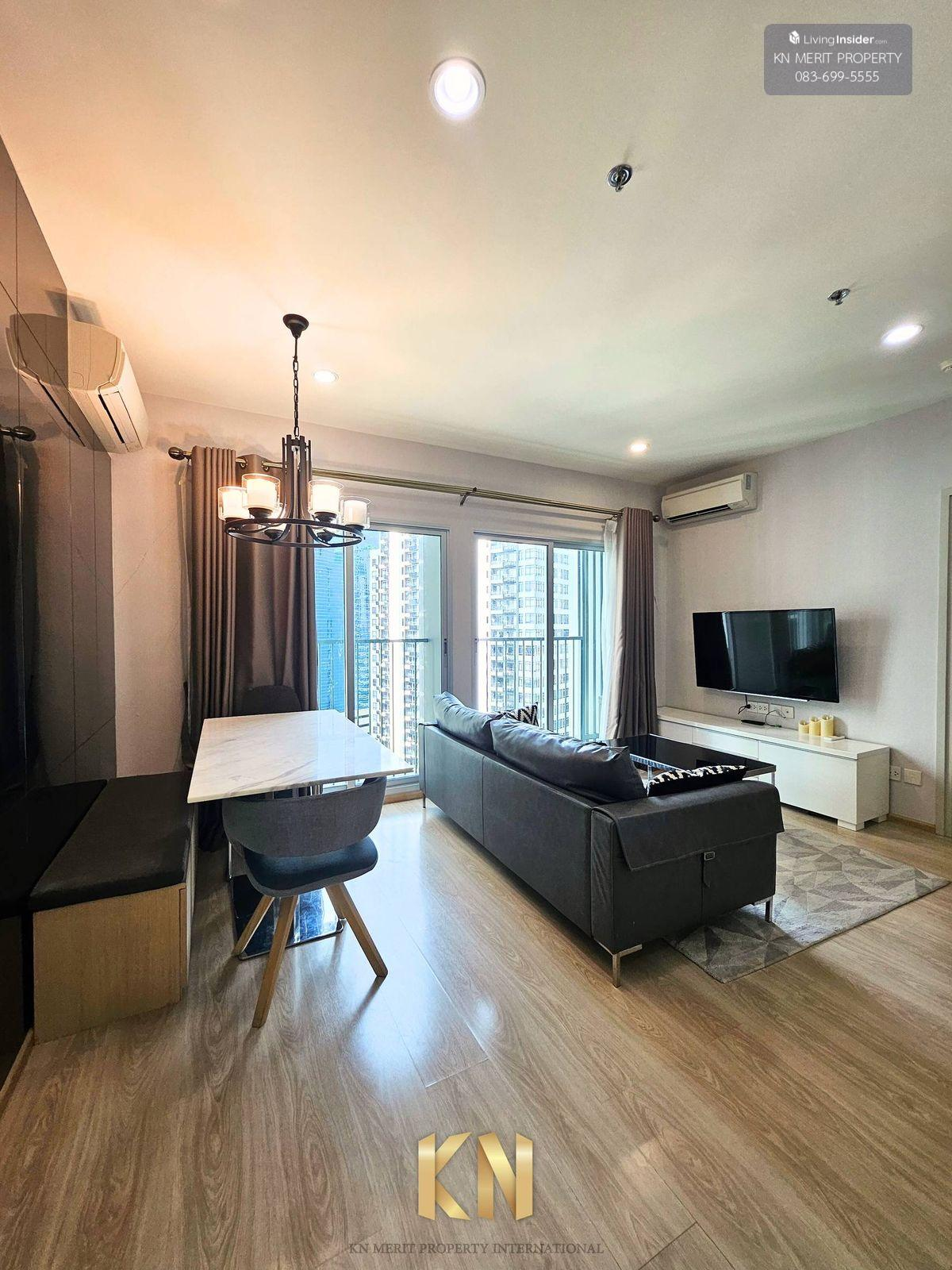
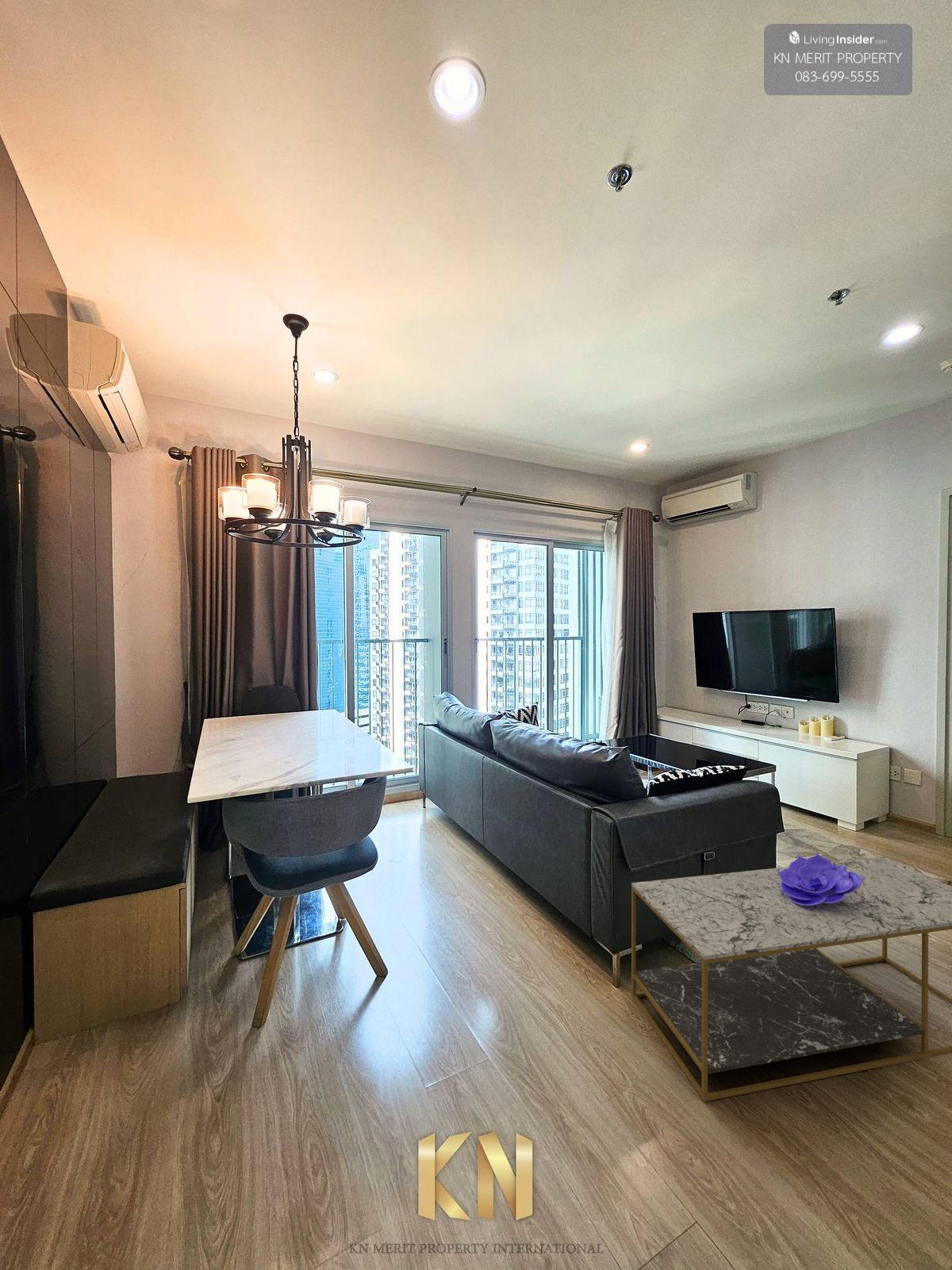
+ decorative bowl (813, 878)
+ coffee table (810, 957)
